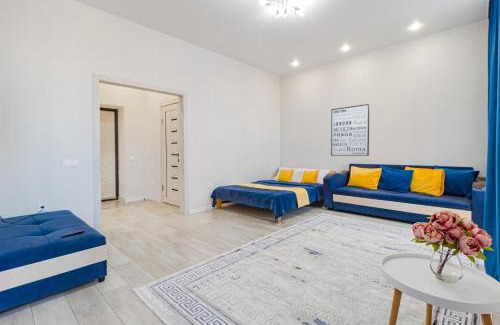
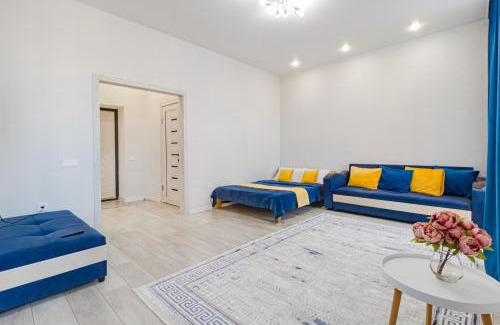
- wall art (349, 131)
